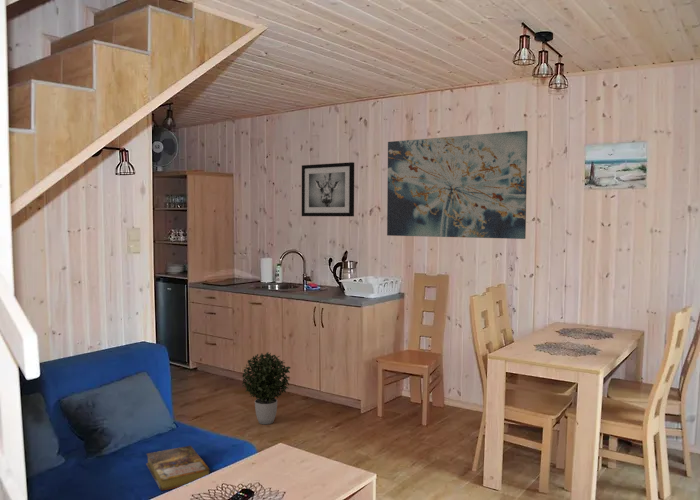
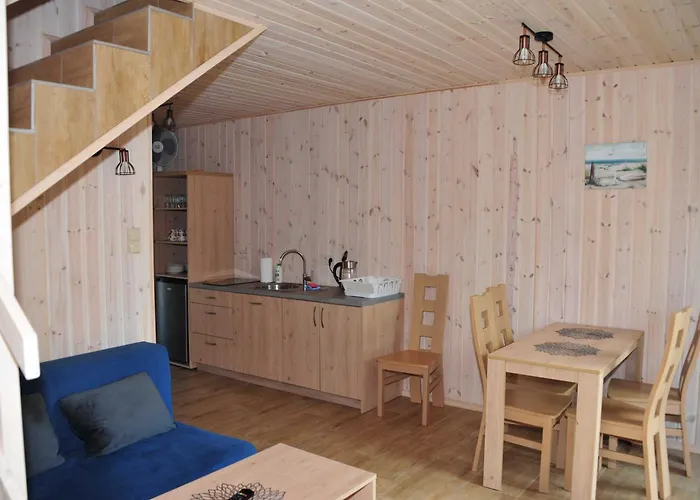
- wall art (452, 187)
- potted plant (266, 387)
- book (177, 466)
- wall art (327, 190)
